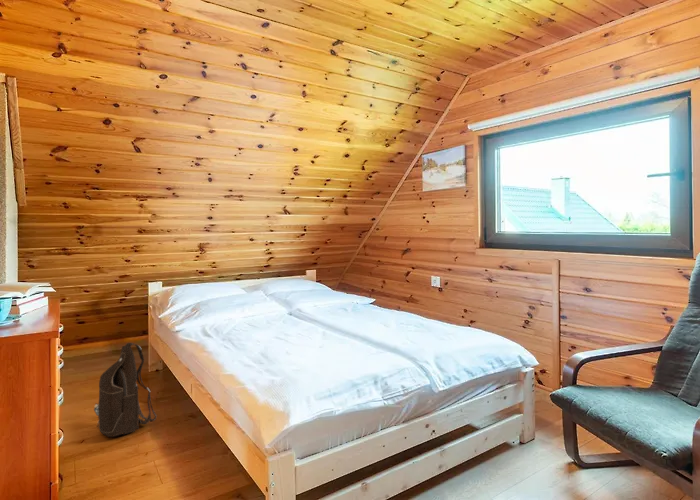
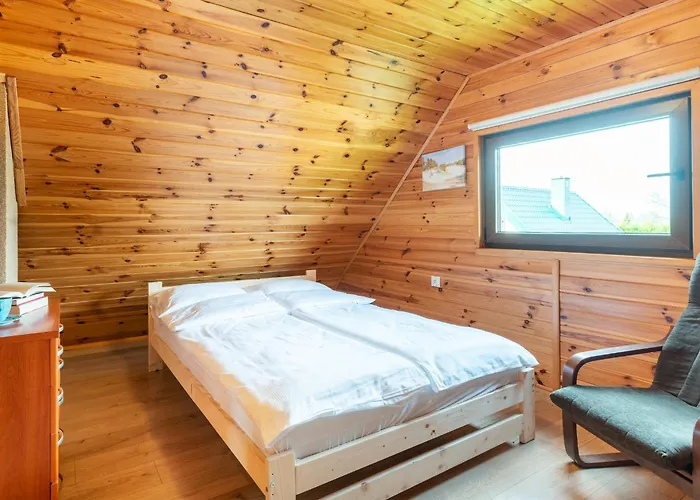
- shoulder bag (123, 386)
